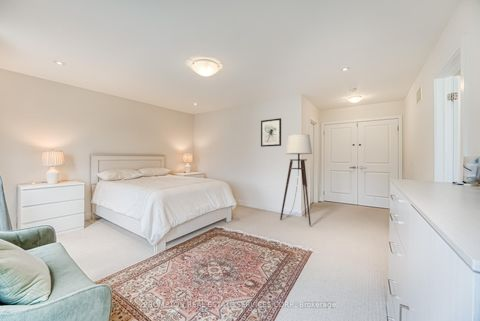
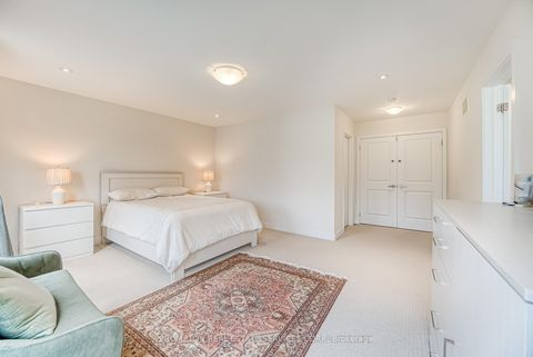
- wall art (270, 132)
- floor lamp (297, 180)
